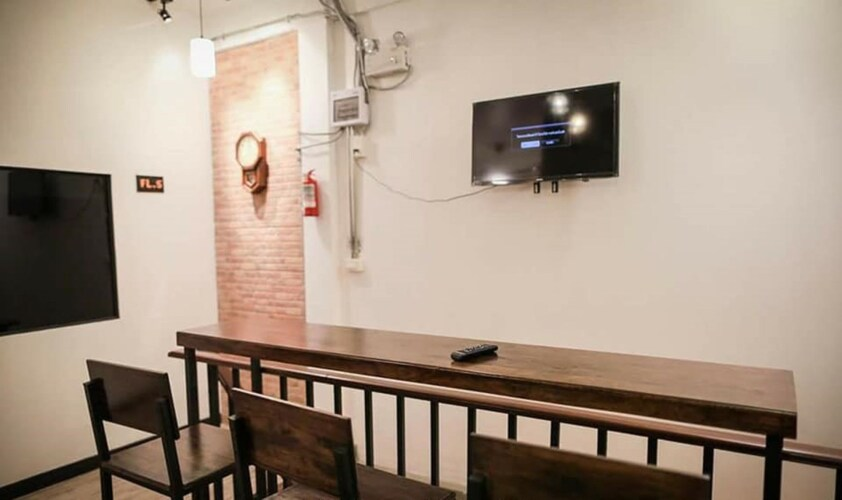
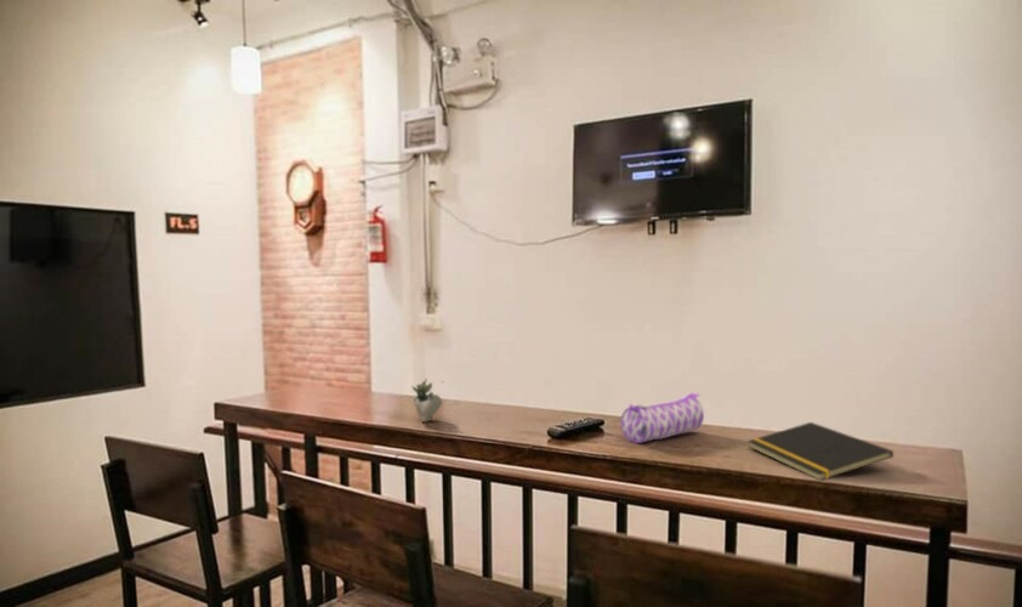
+ succulent plant (433, 399)
+ pencil case (662, 416)
+ notepad (814, 448)
